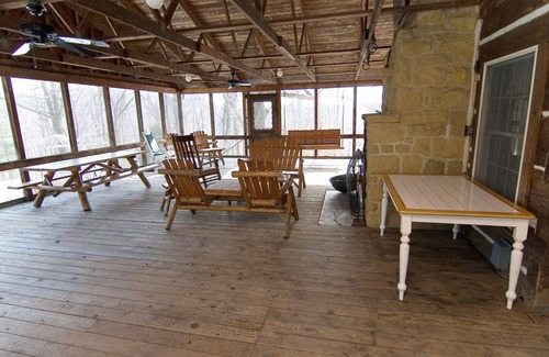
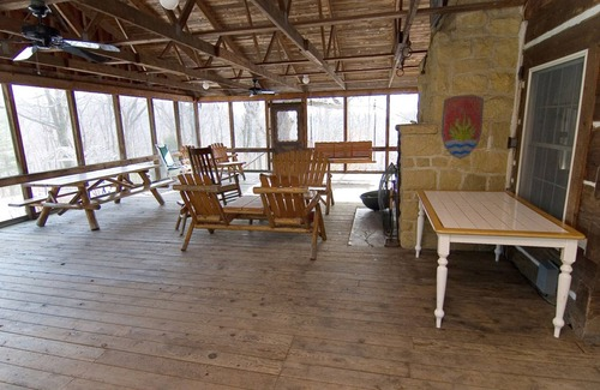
+ decorative shield (461, 127)
